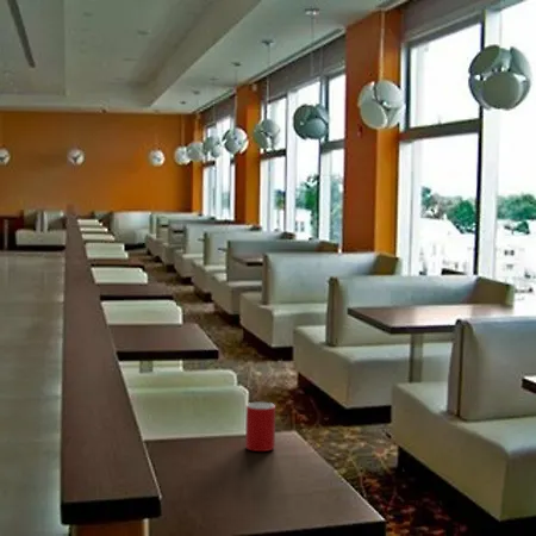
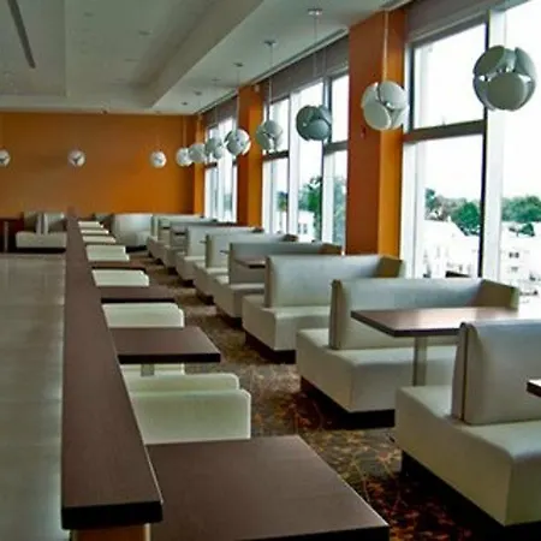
- cup (258, 424)
